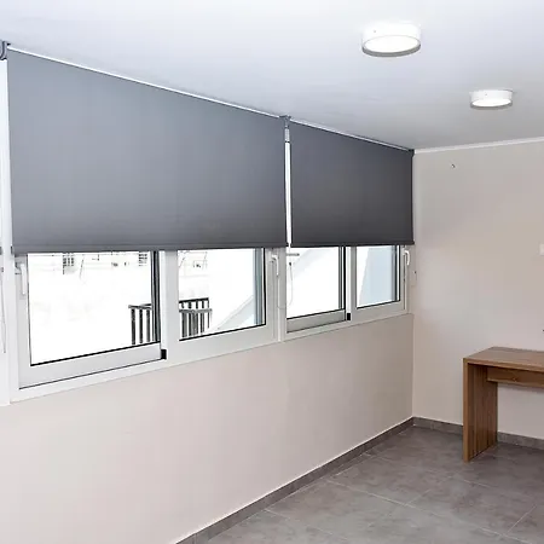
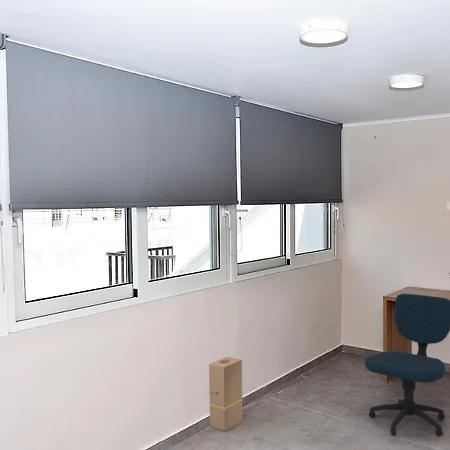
+ office chair (409, 361)
+ cardboard box (226, 392)
